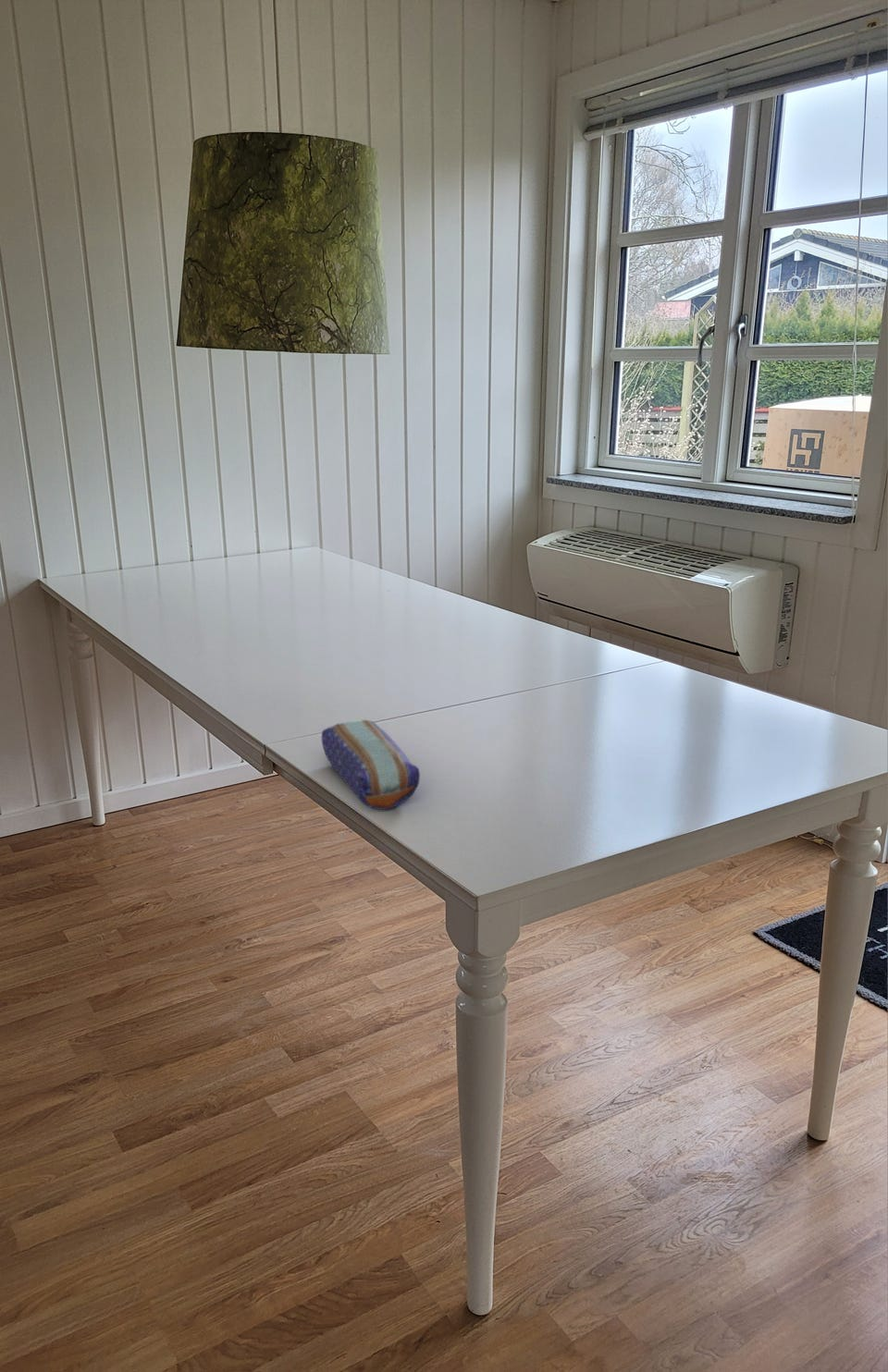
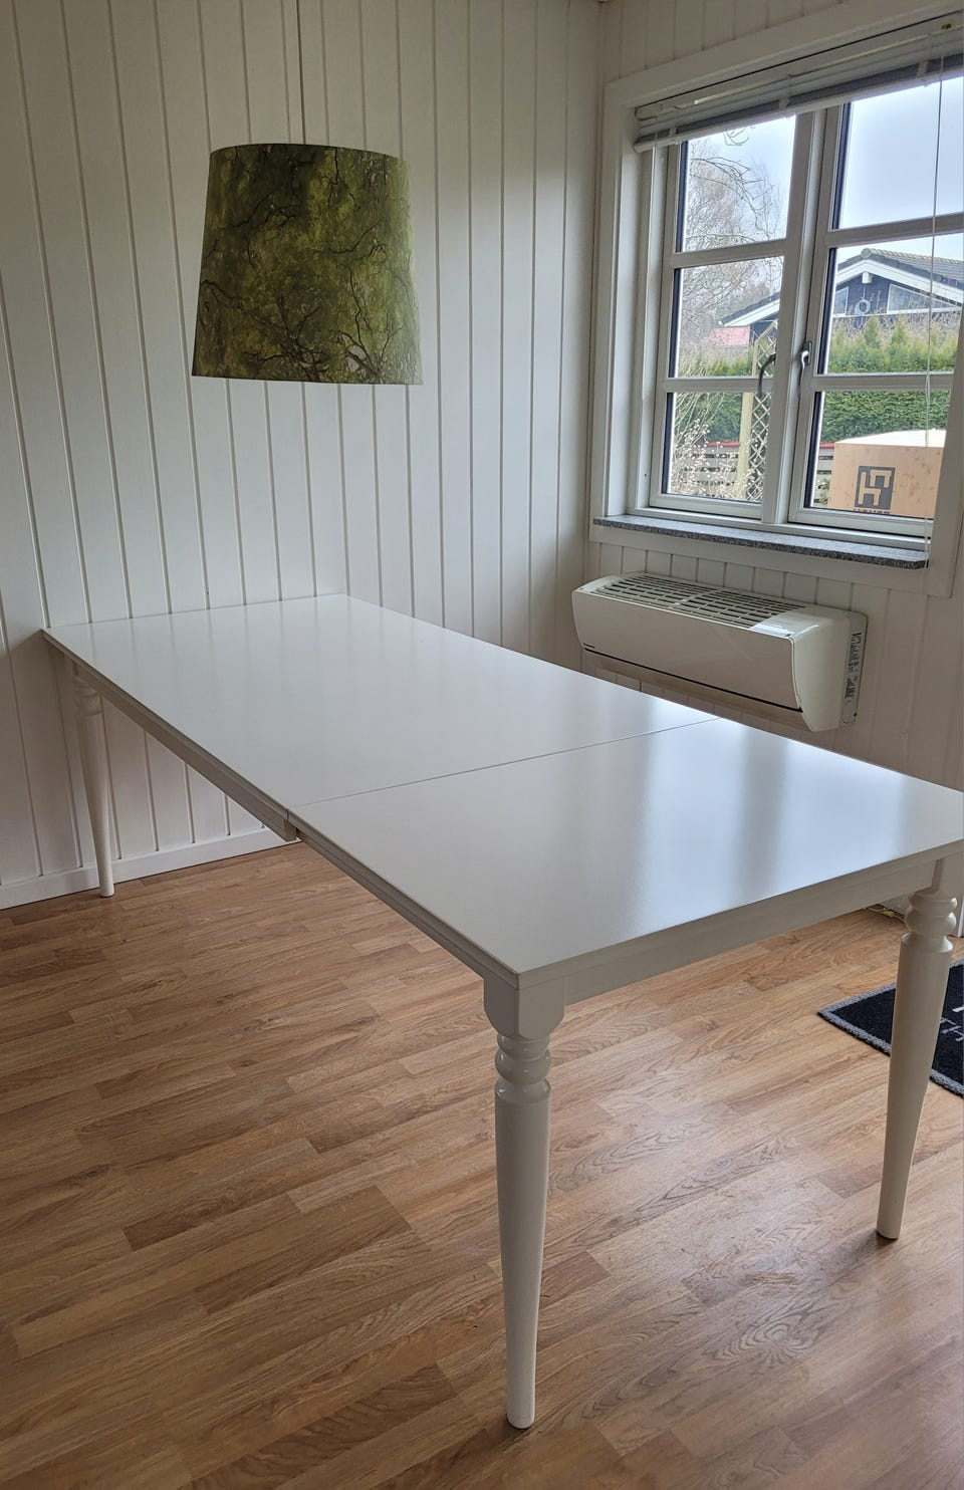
- pencil case (368, 759)
